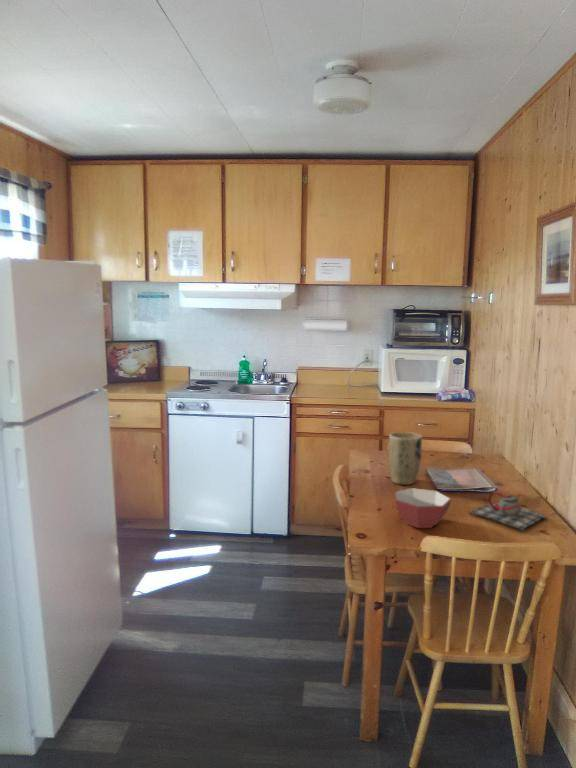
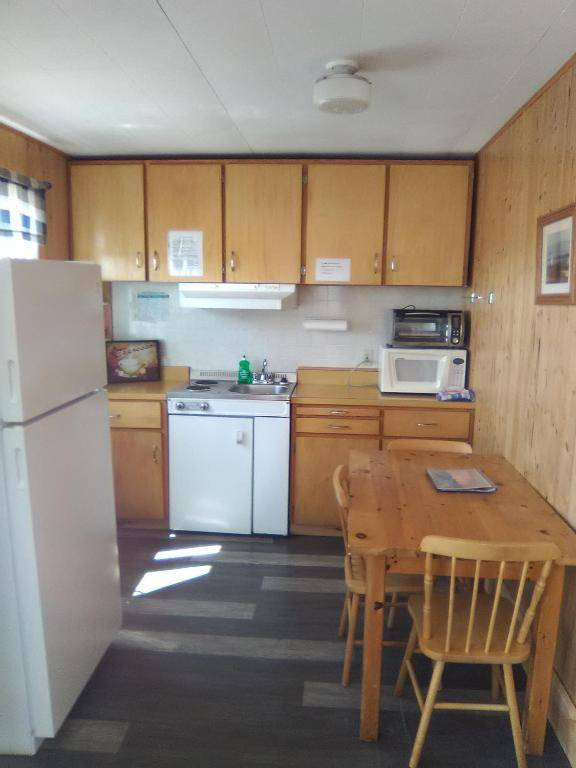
- teapot (509, 505)
- plant pot (404, 458)
- bowl (422, 510)
